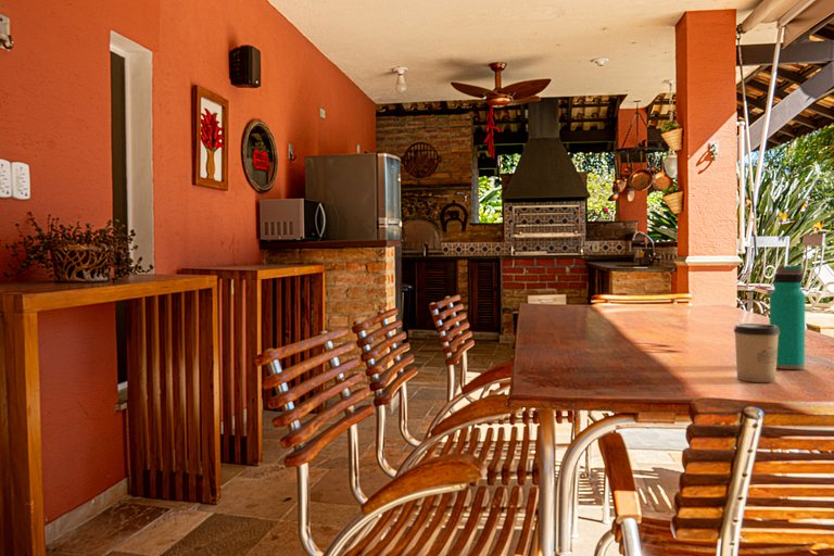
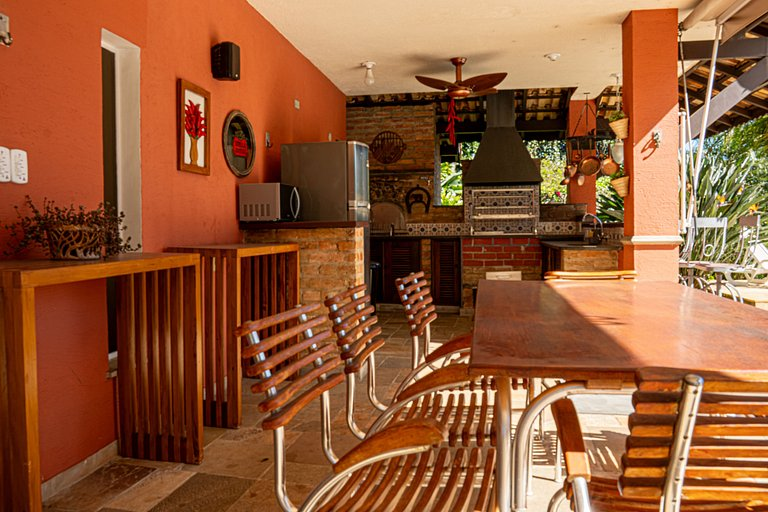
- water bottle (786, 316)
- cup (756, 352)
